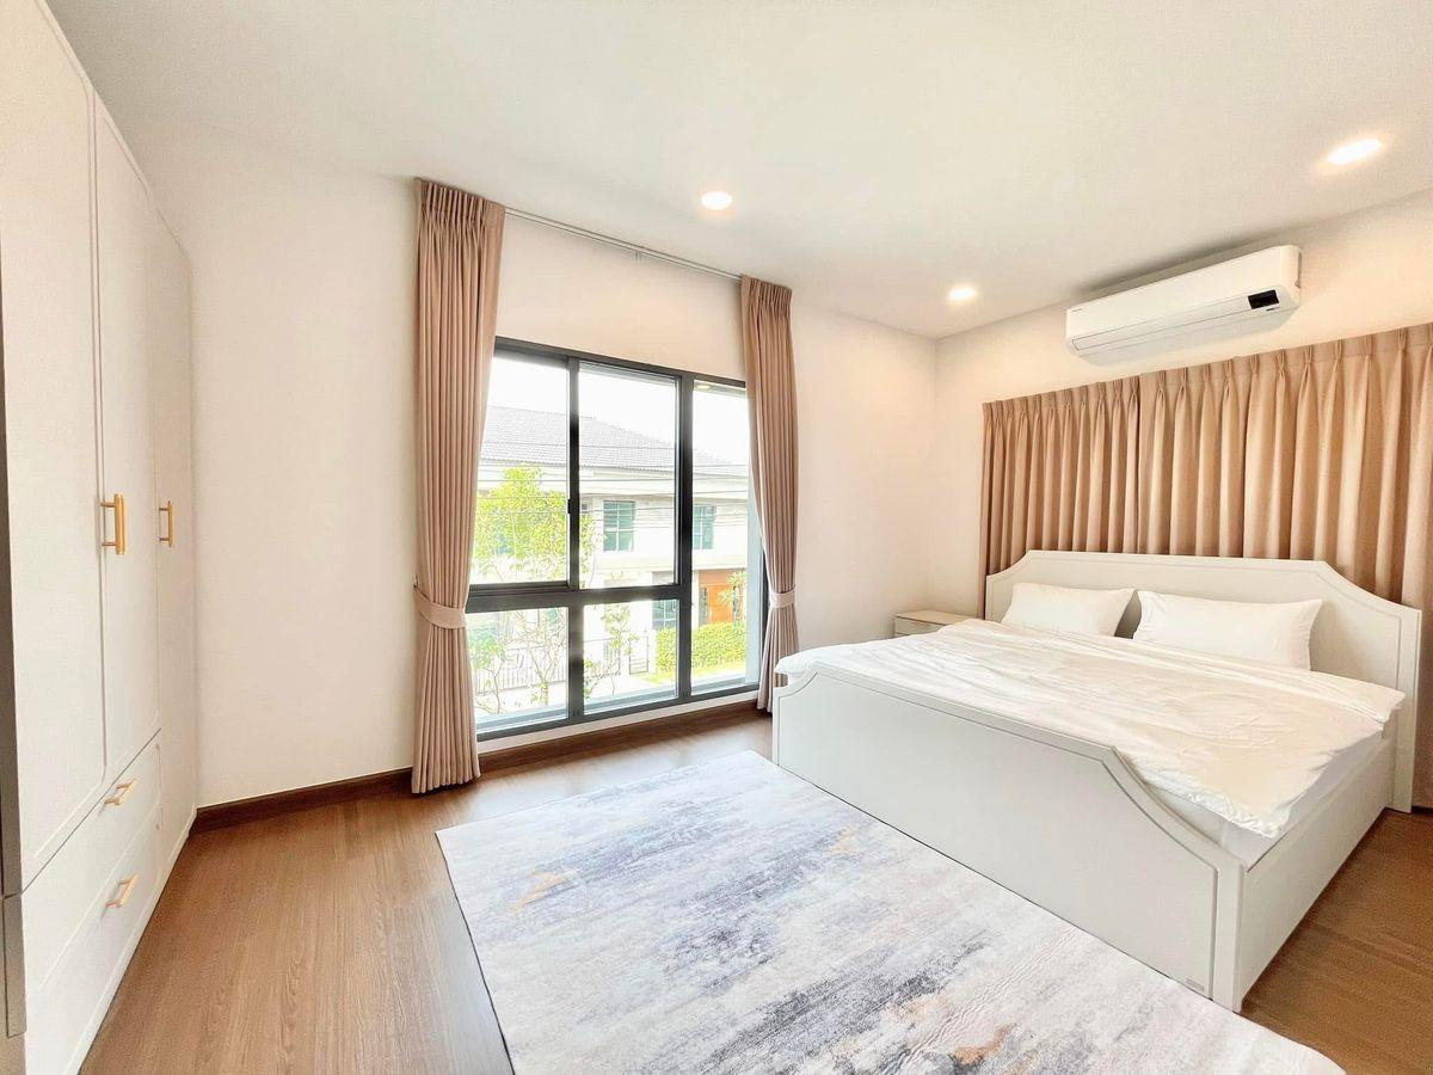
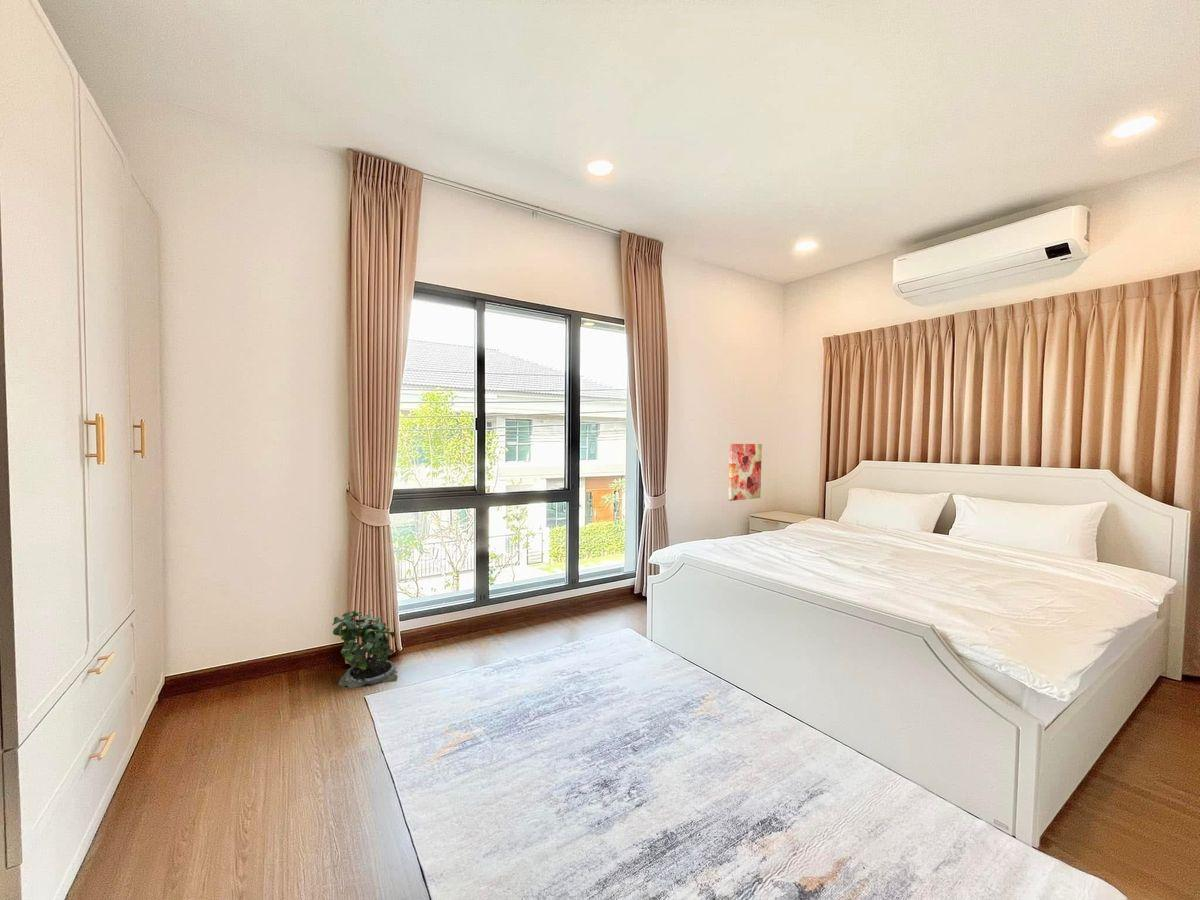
+ wall art (745, 471)
+ potted plant (365, 642)
